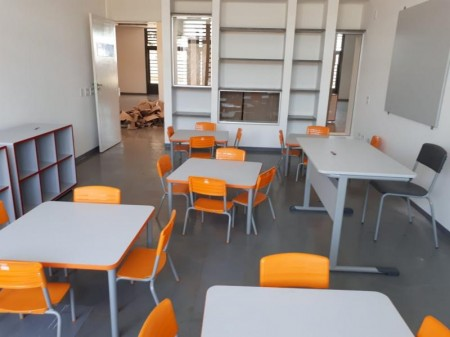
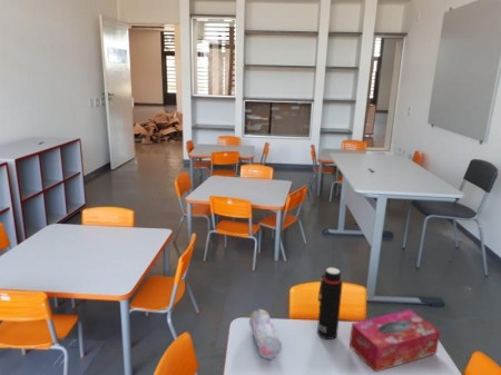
+ tissue box (394, 338)
+ water bottle (328, 302)
+ pencil case (264, 332)
